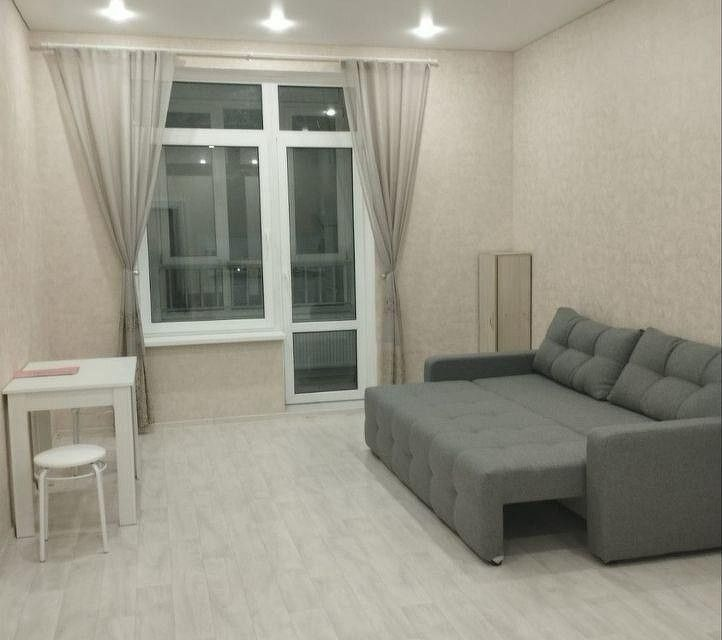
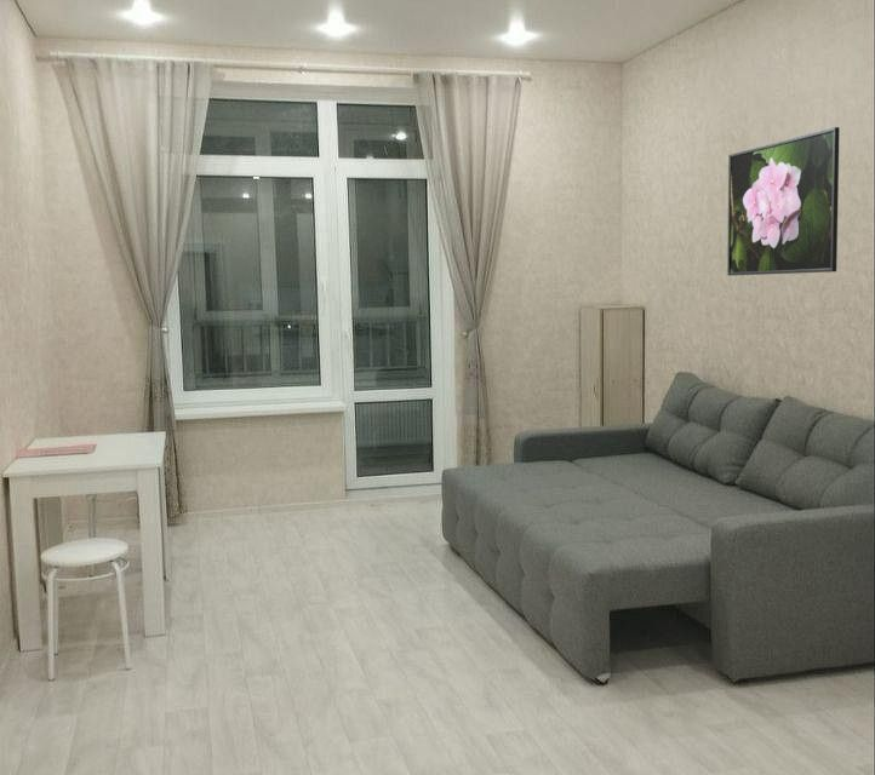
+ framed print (778, 208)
